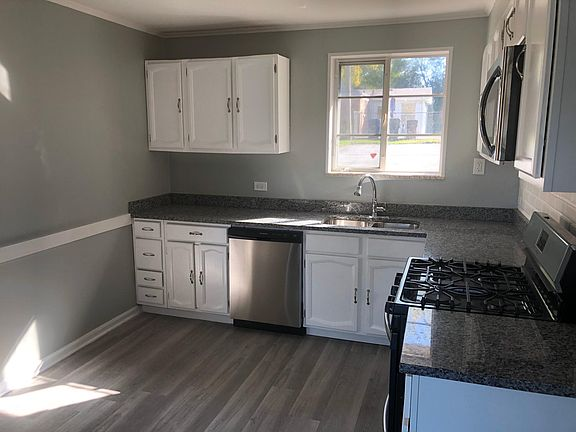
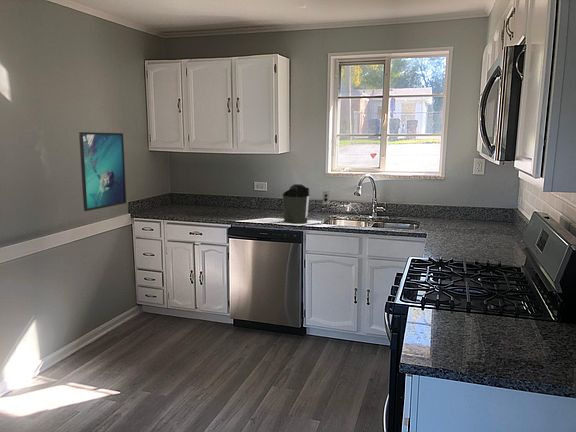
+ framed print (104, 170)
+ coffee maker (303, 202)
